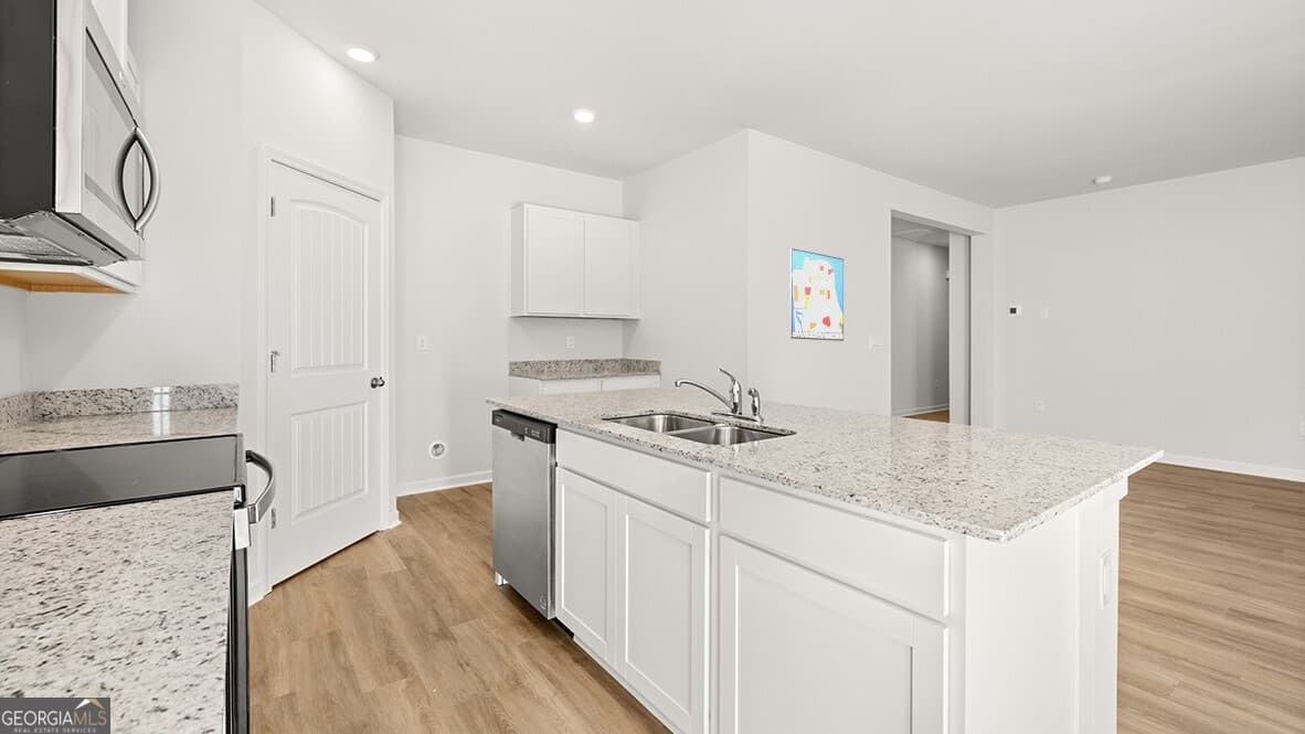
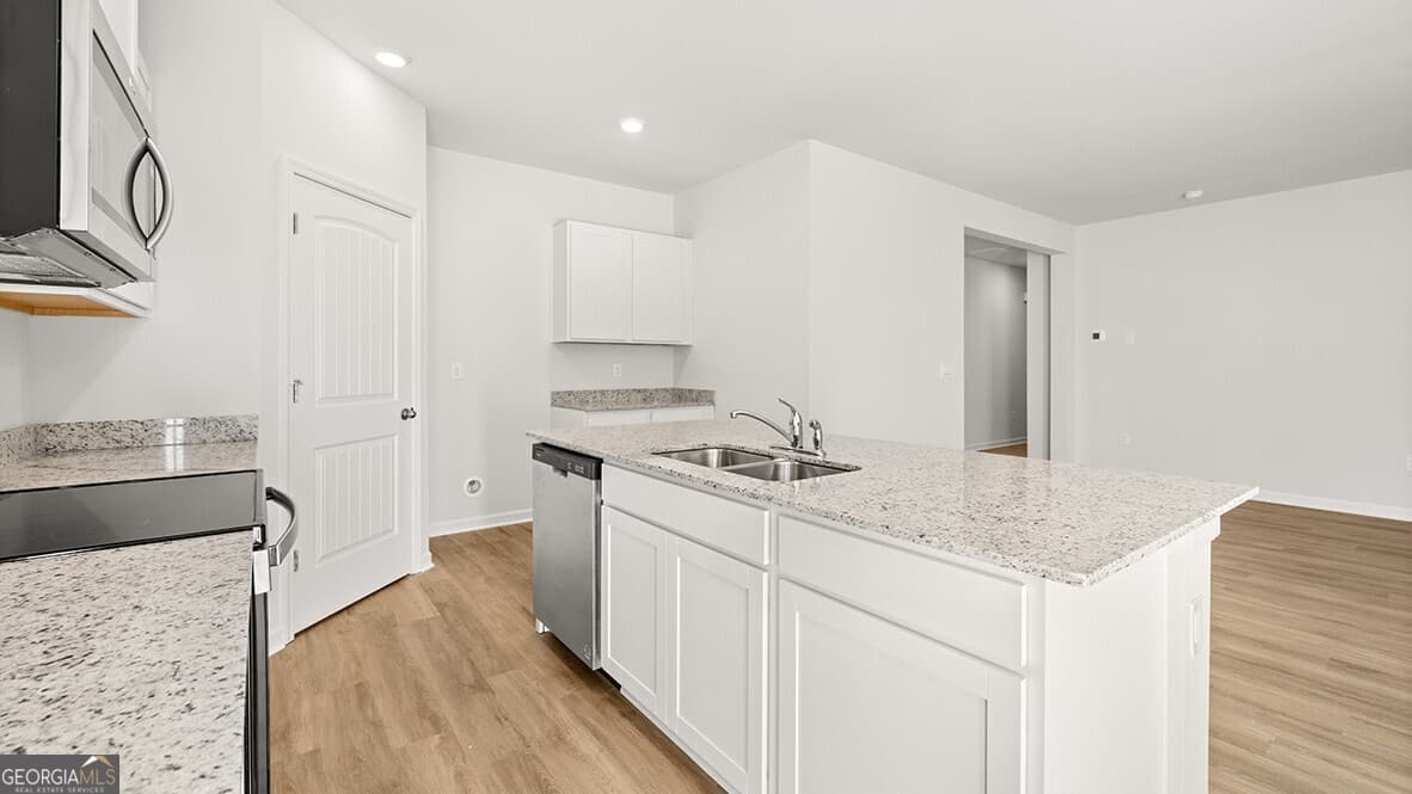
- wall art (818, 296)
